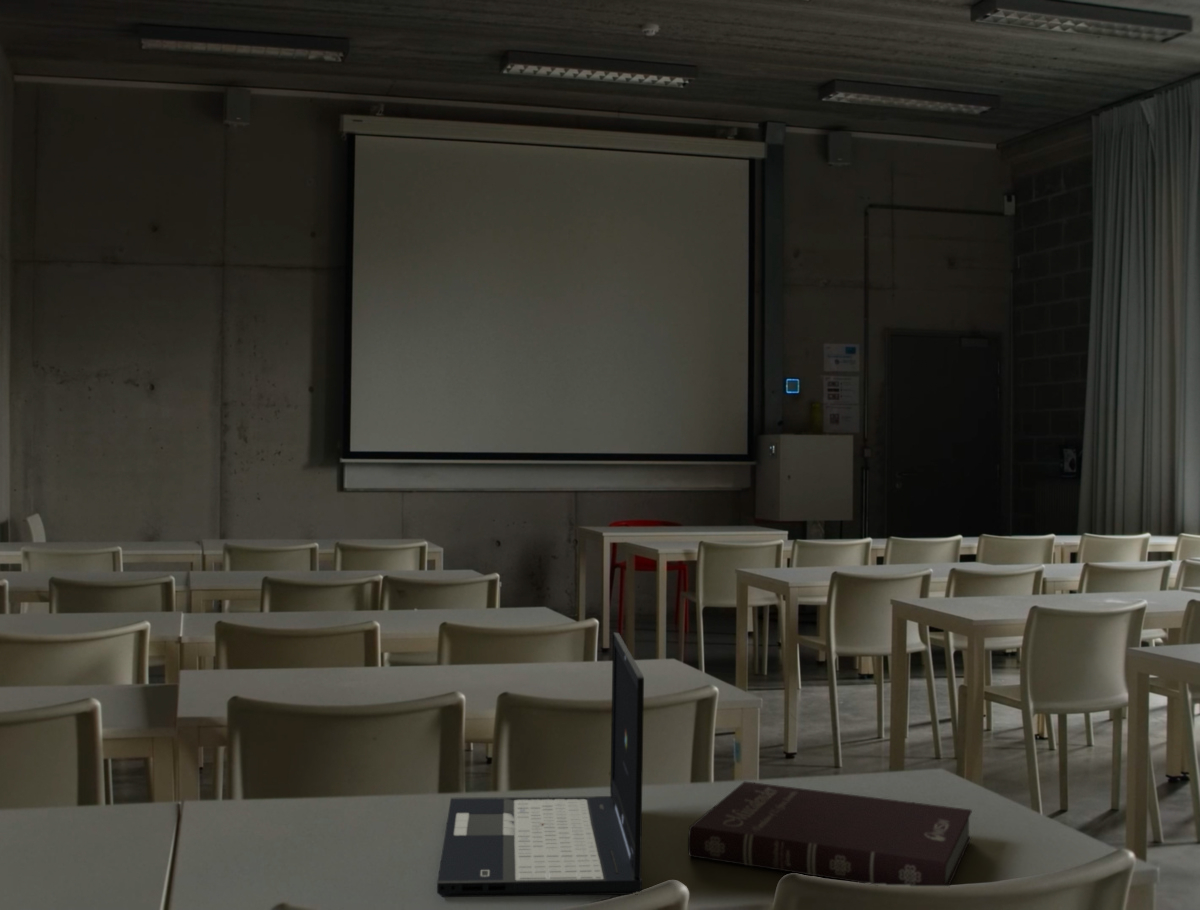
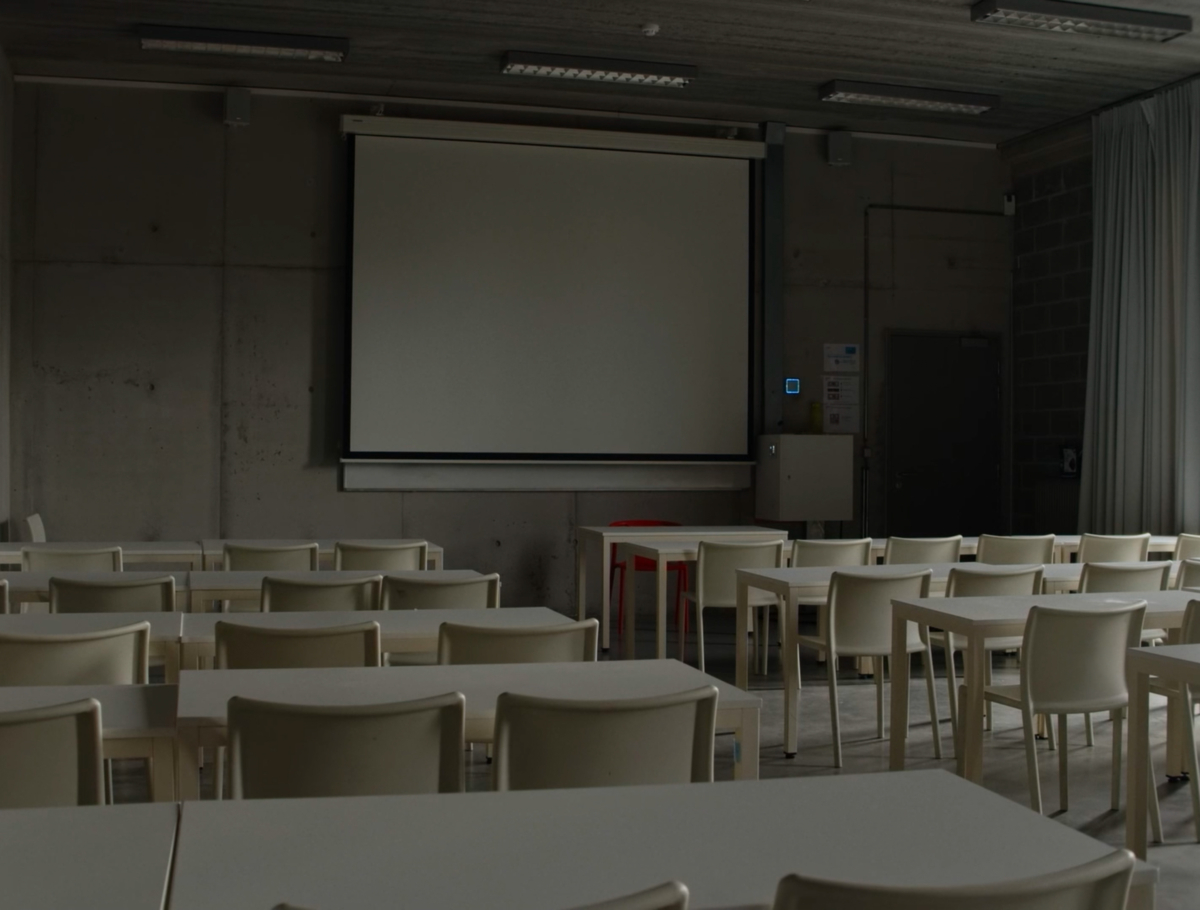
- laptop (537, 797)
- book (833, 833)
